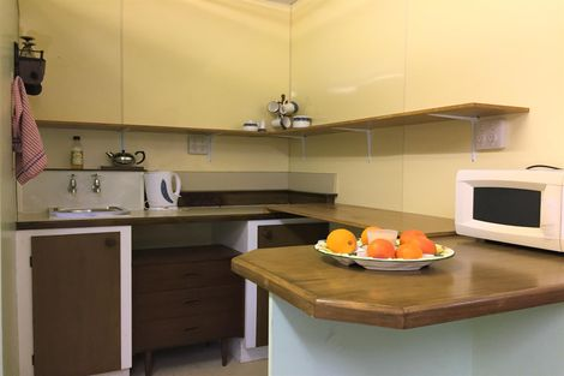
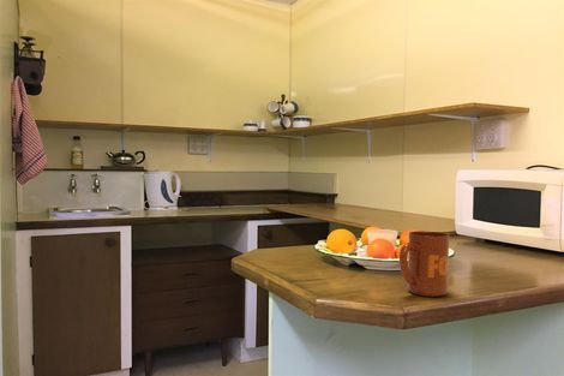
+ mug (421, 263)
